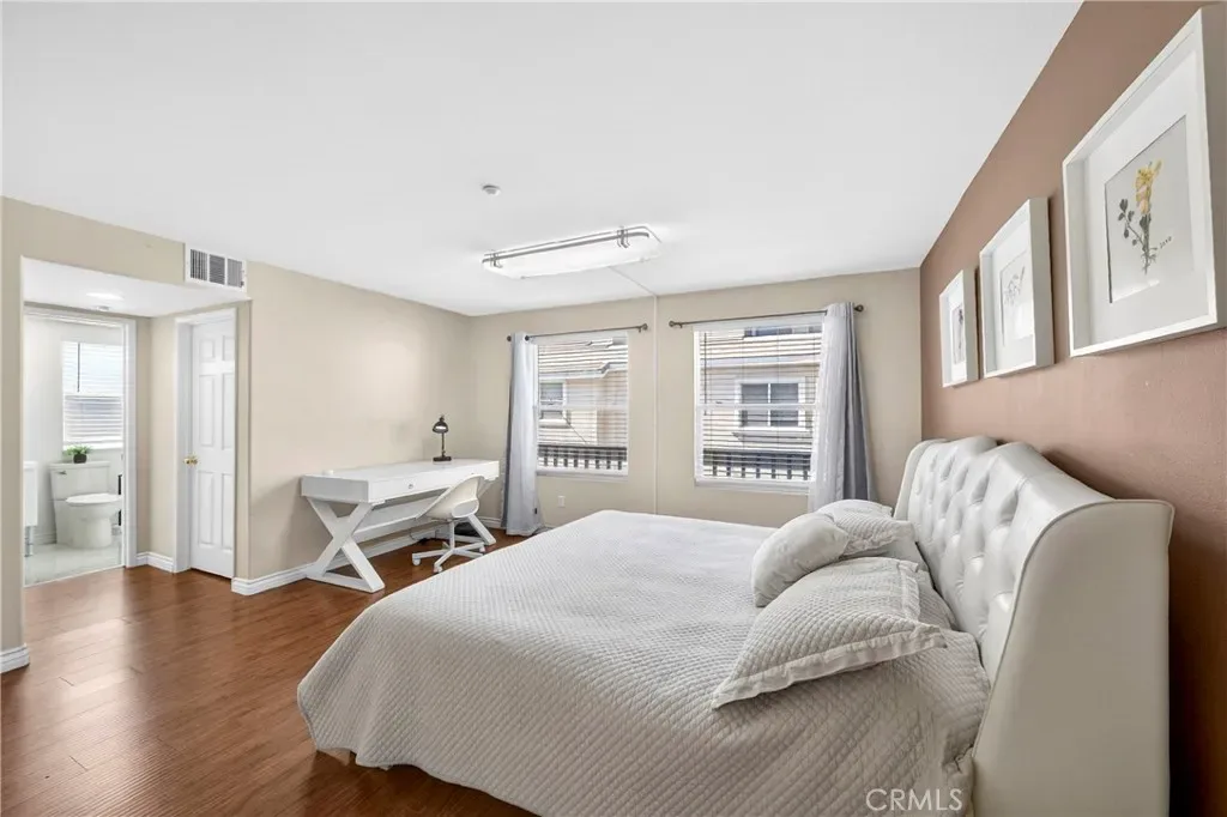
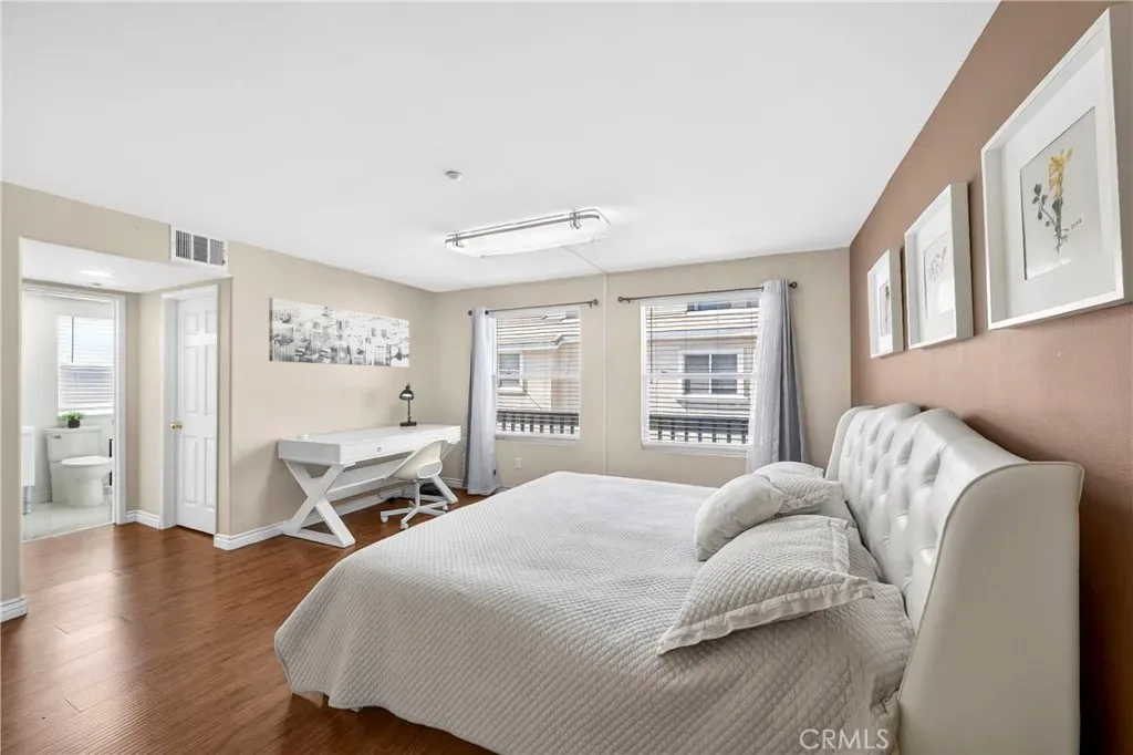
+ wall art (350, 338)
